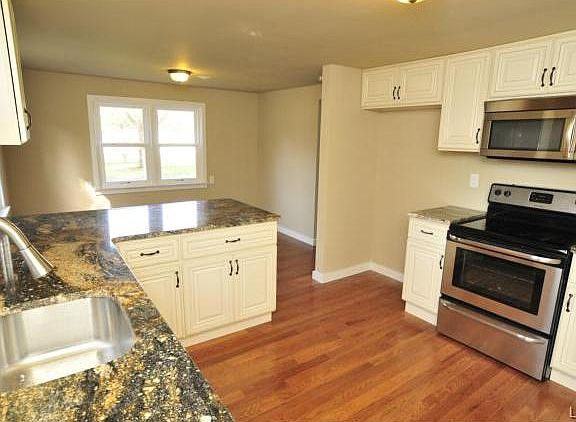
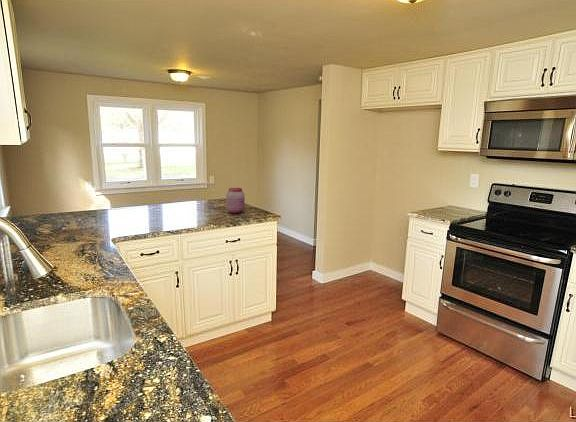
+ jar (235, 200)
